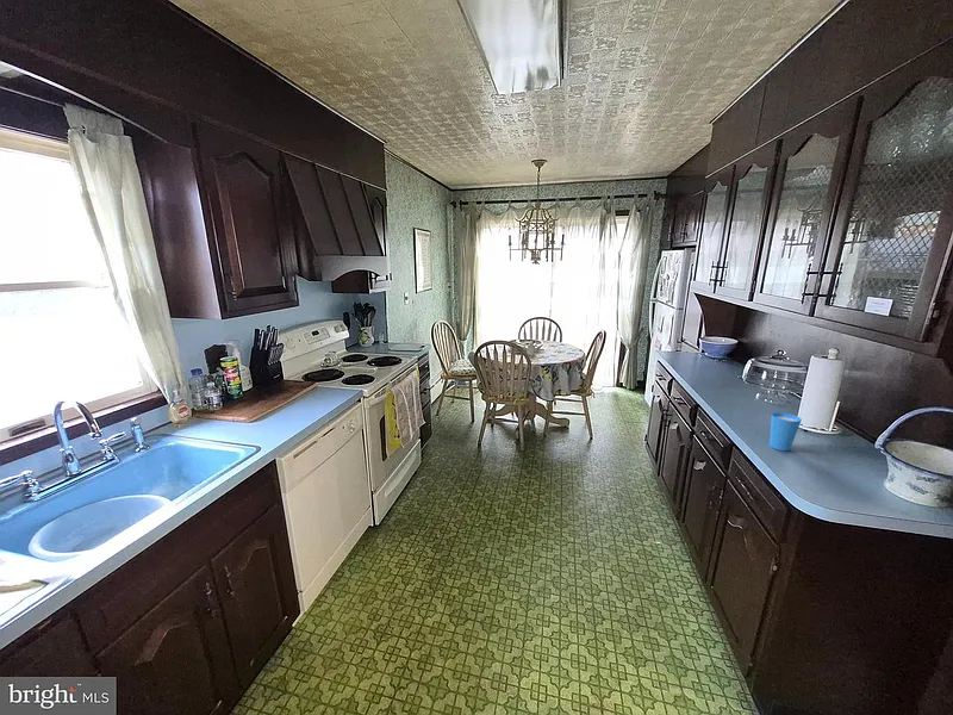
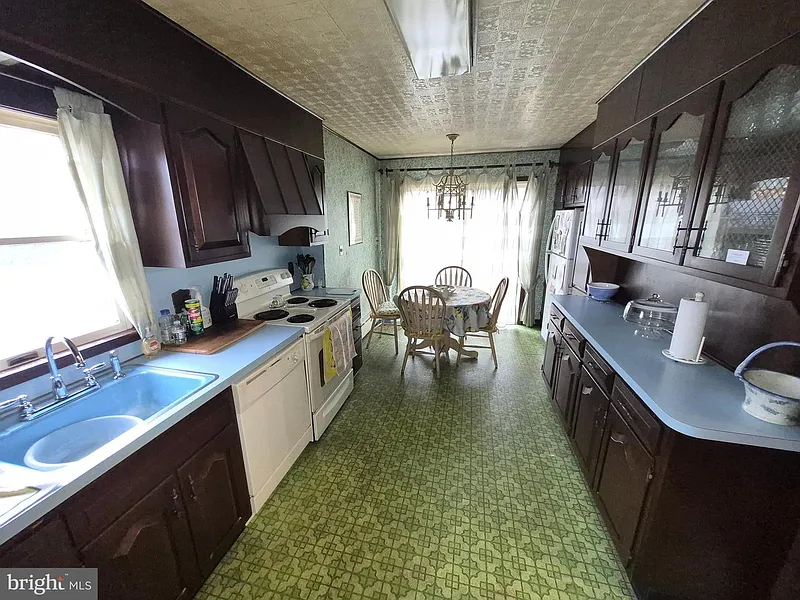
- cup (783, 431)
